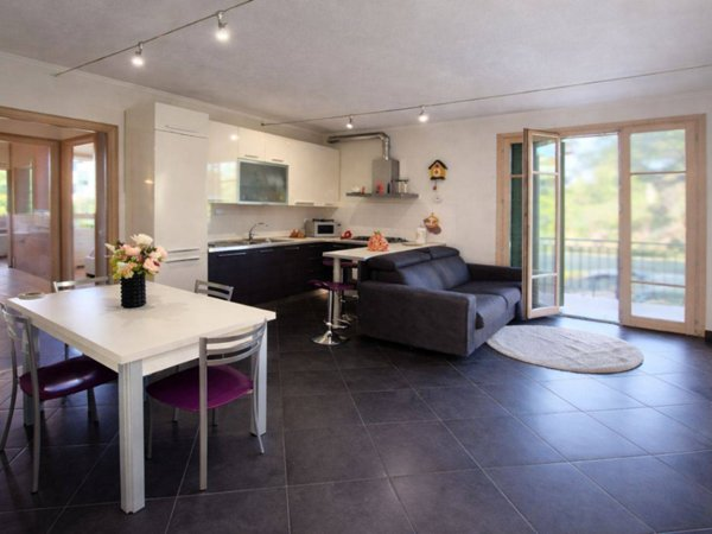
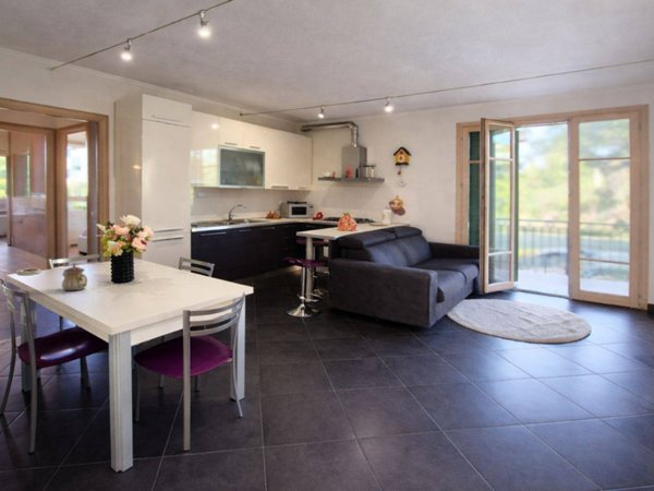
+ teapot (75, 276)
